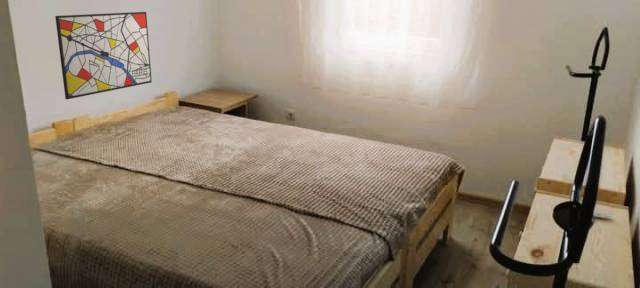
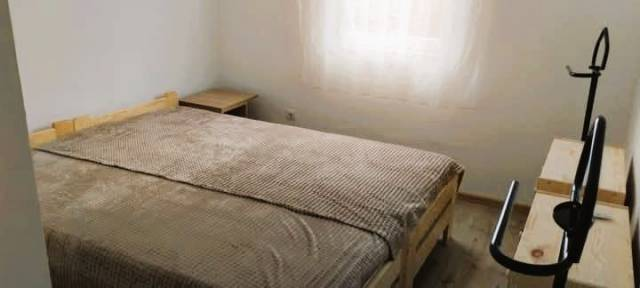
- wall art (108, 52)
